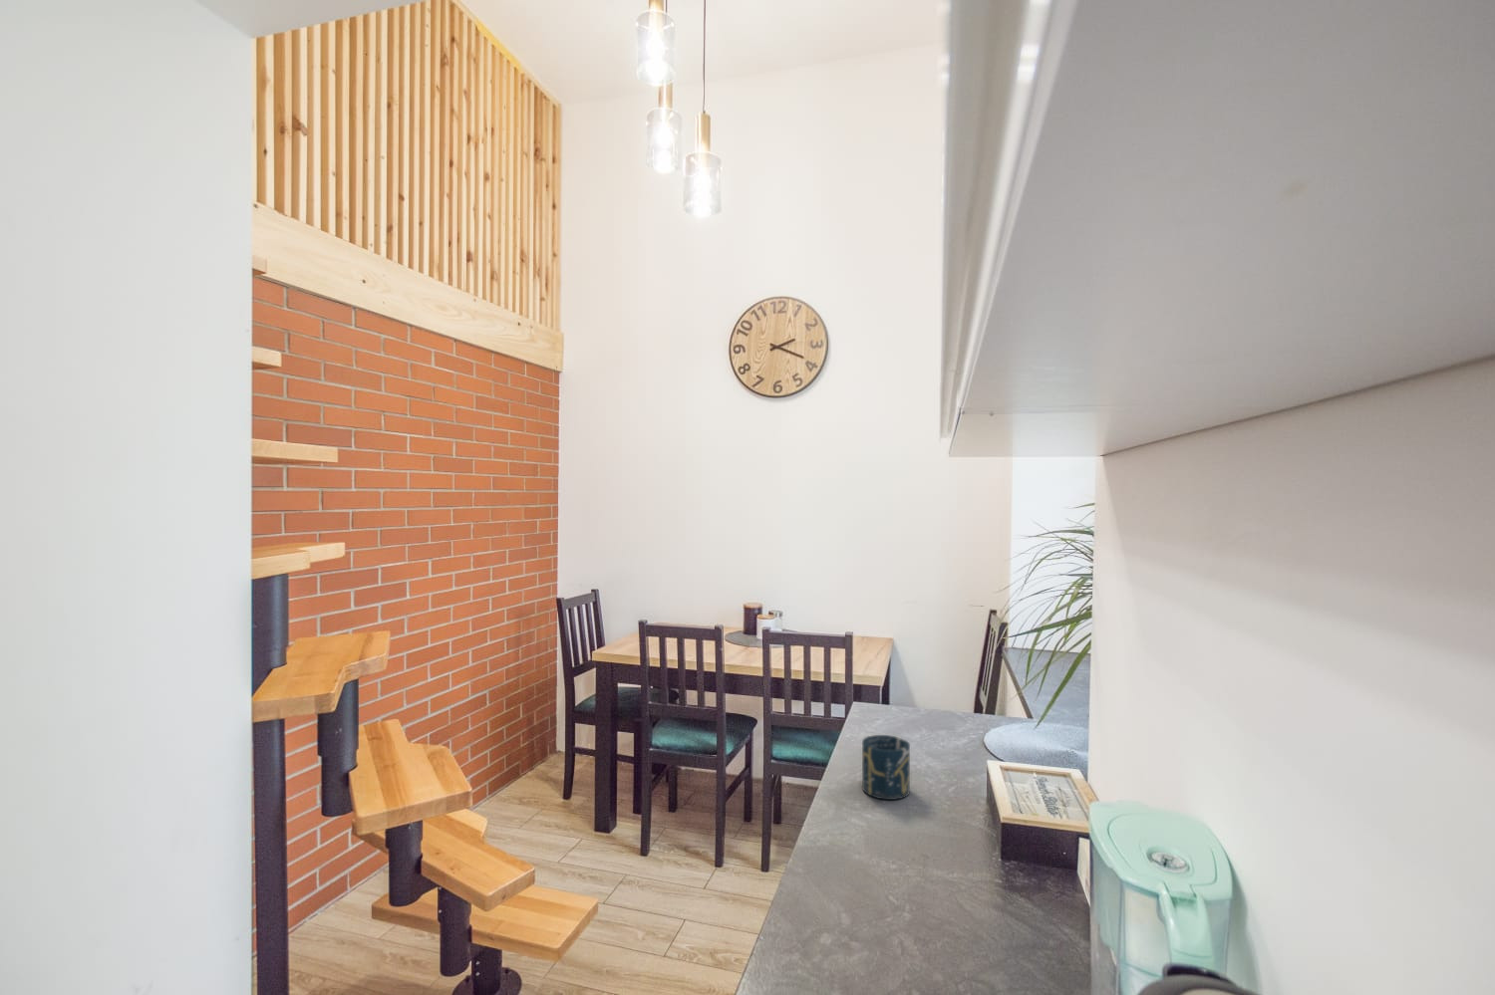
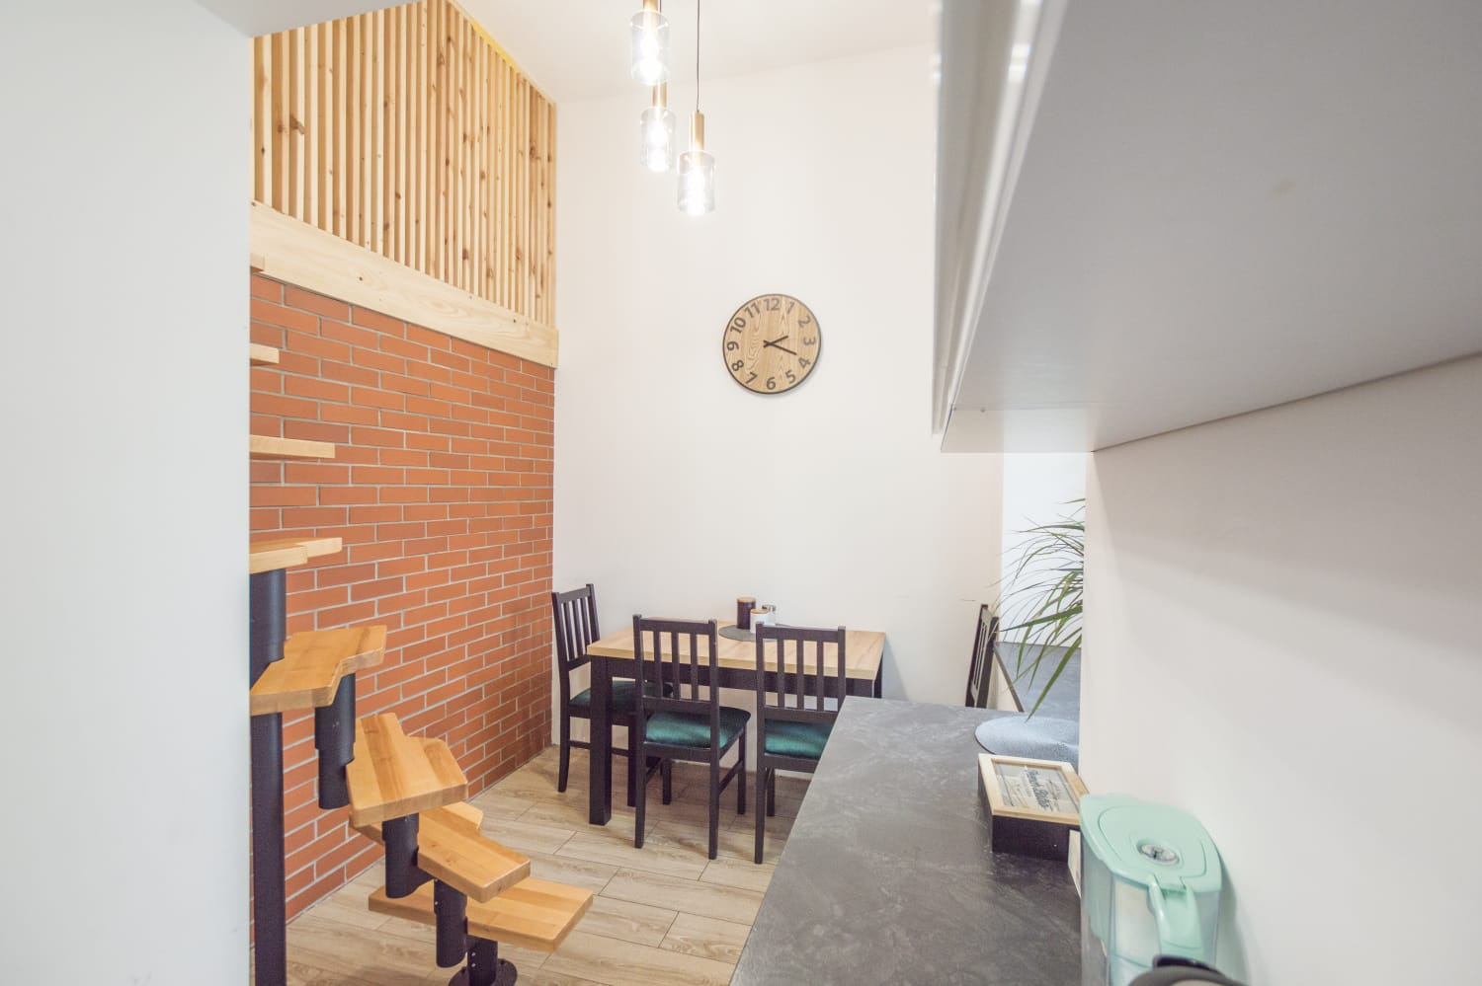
- cup (886, 768)
